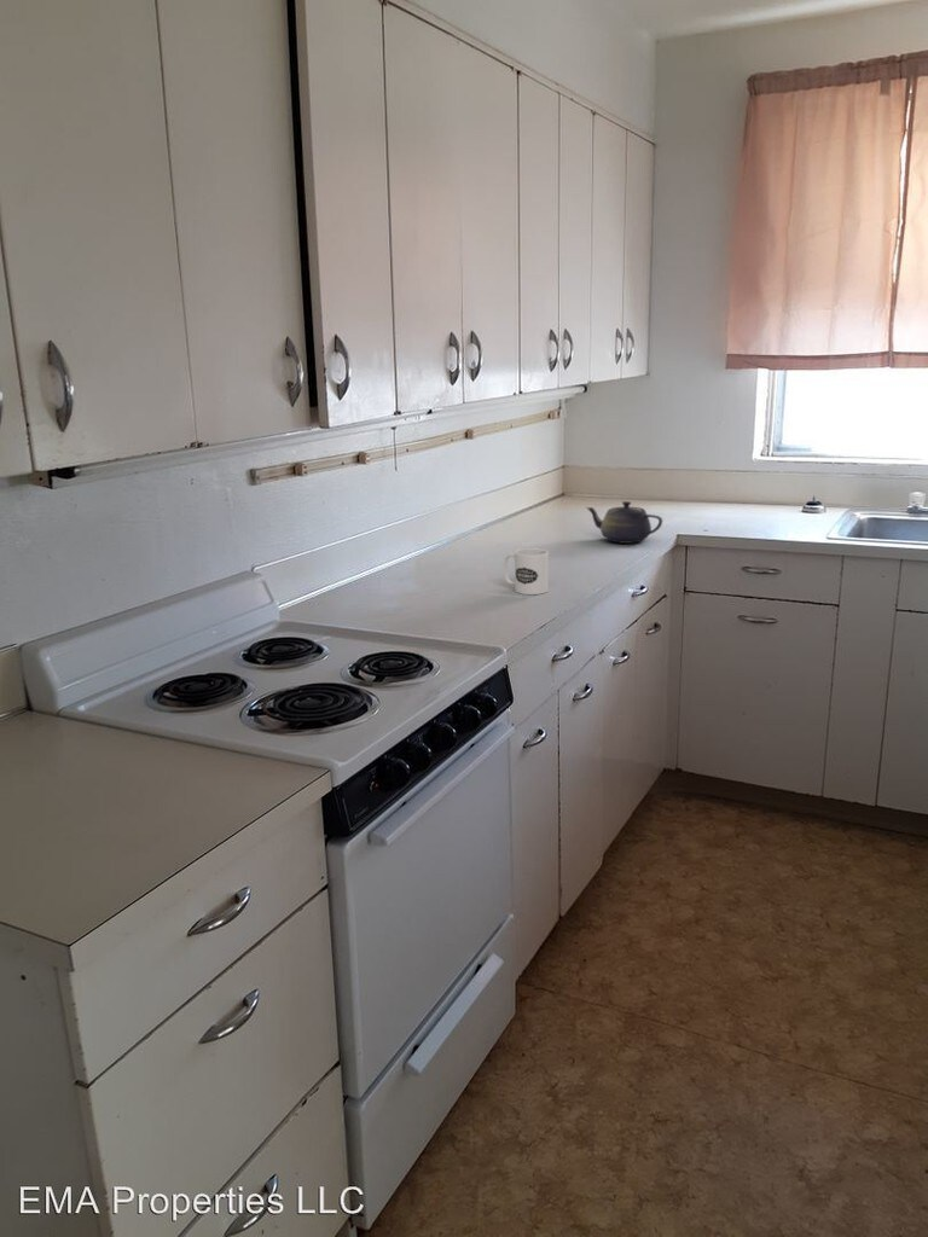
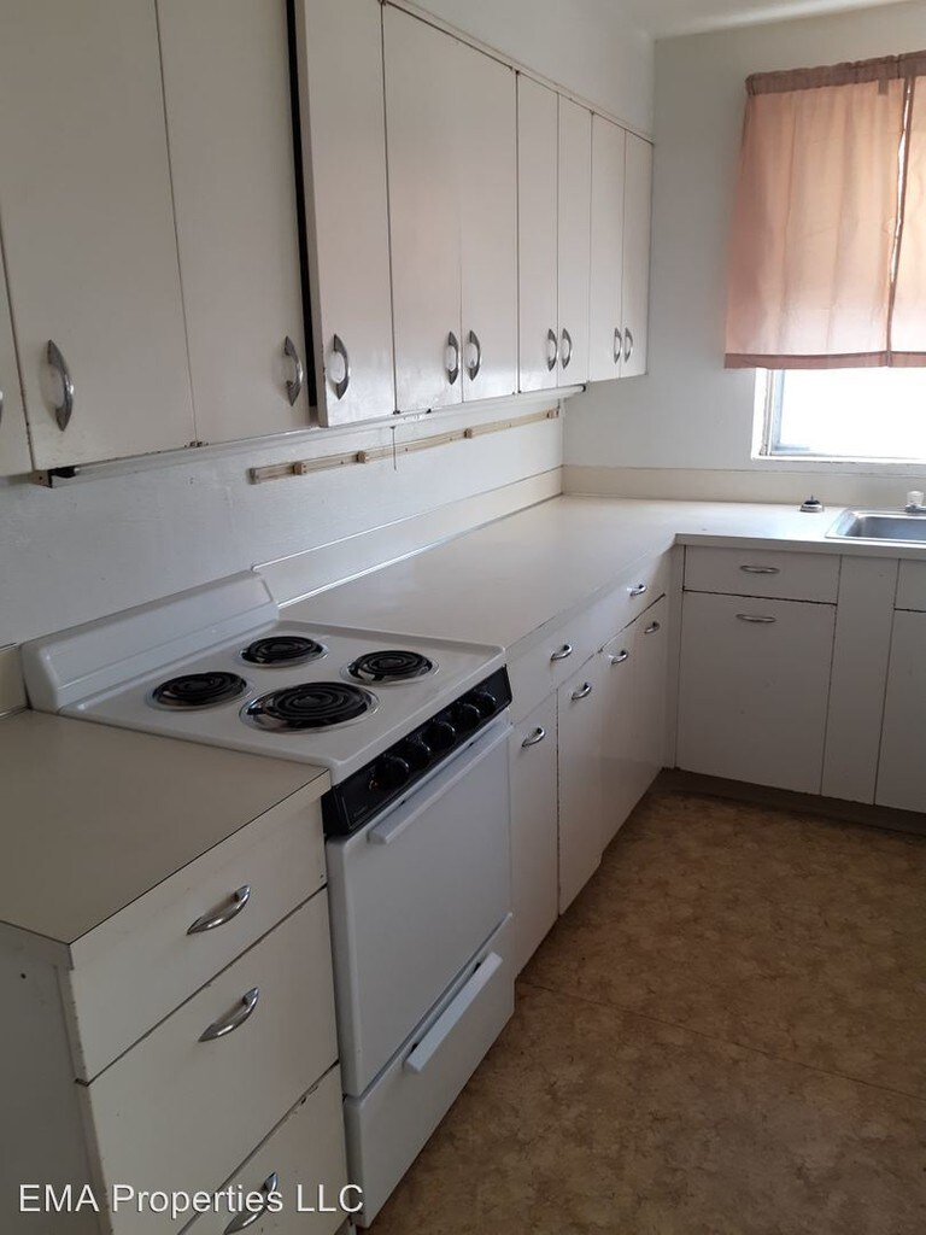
- mug (524, 570)
- teapot (622, 521)
